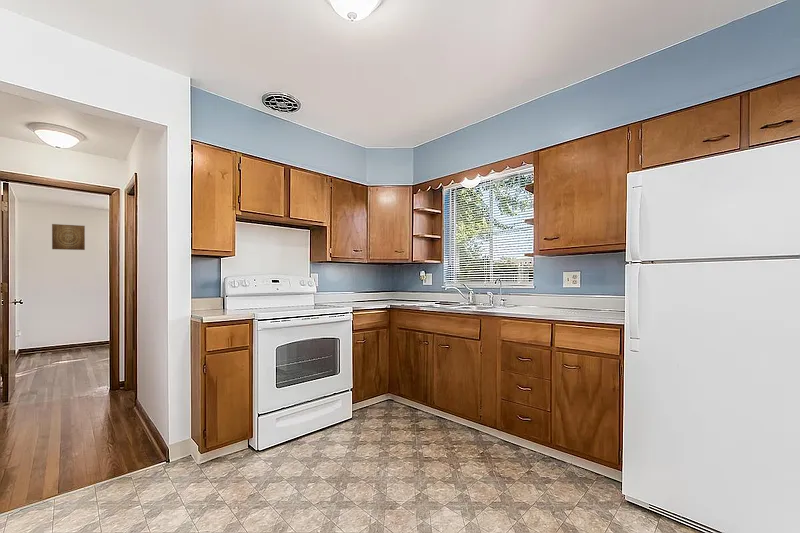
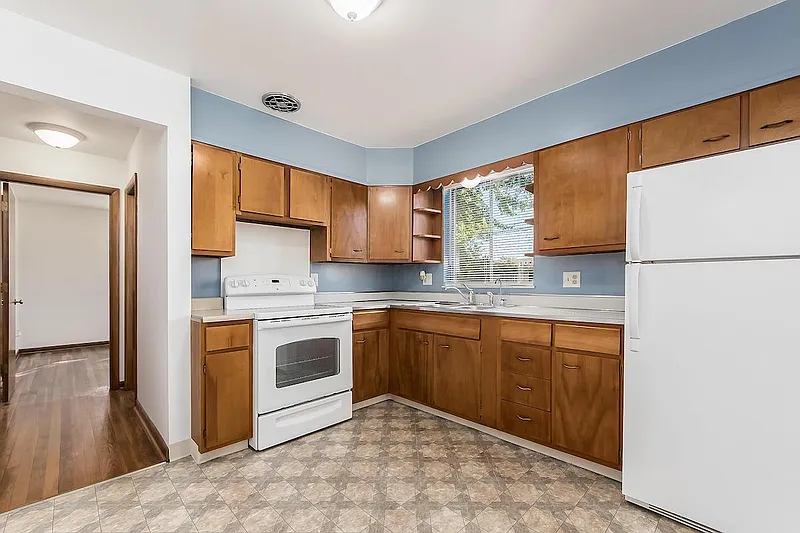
- wall art (68, 237)
